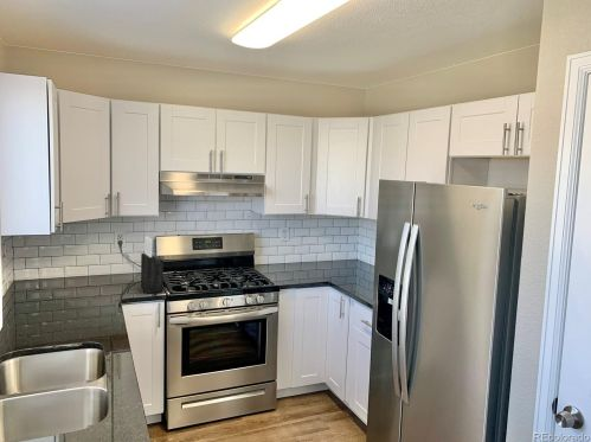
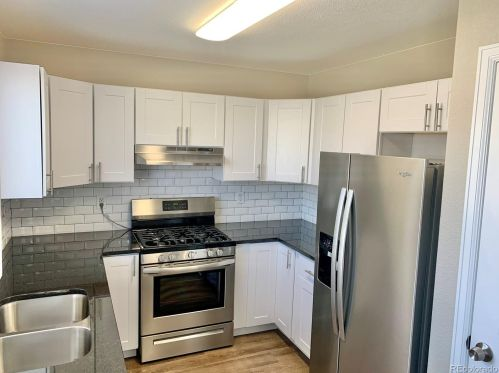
- knife block (153, 263)
